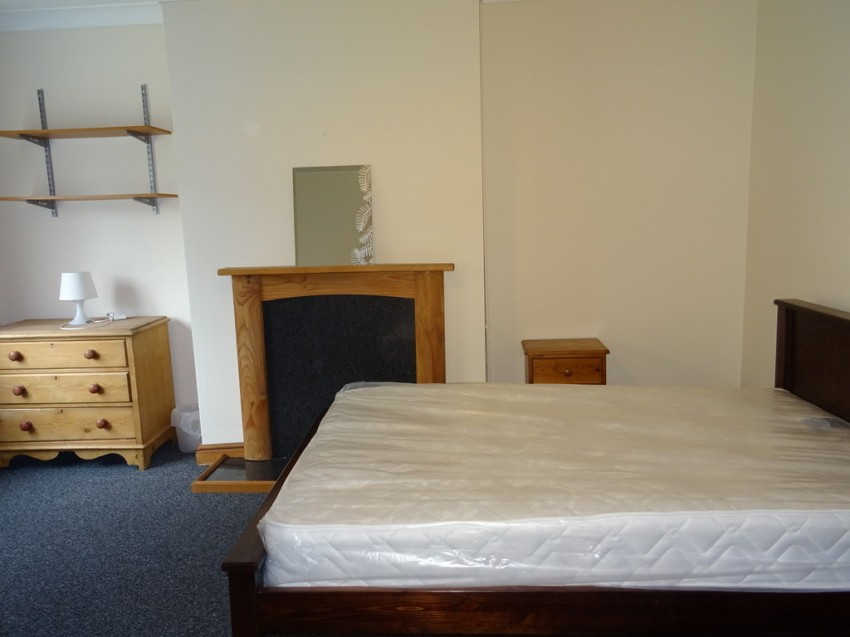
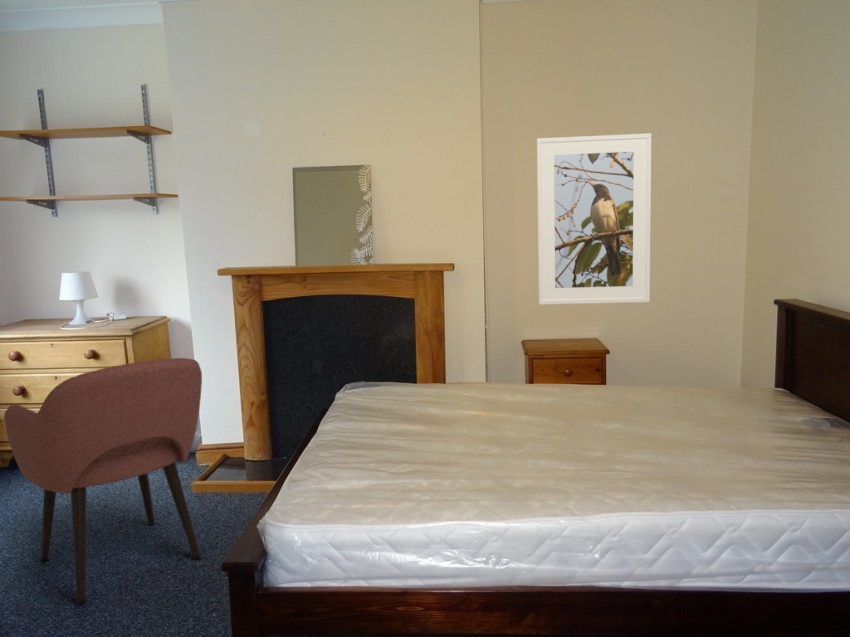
+ armchair (115, 460)
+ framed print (593, 221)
